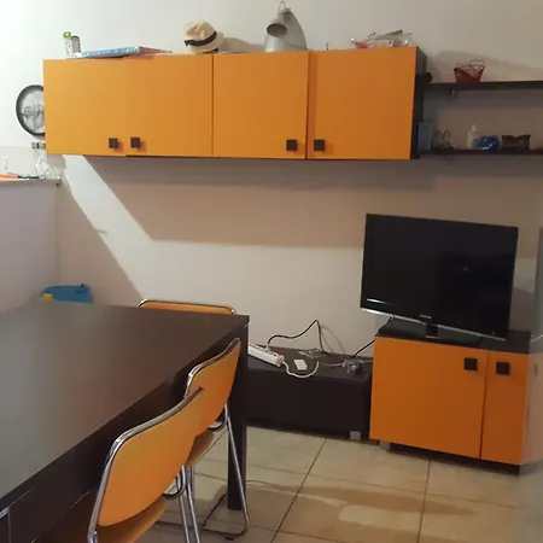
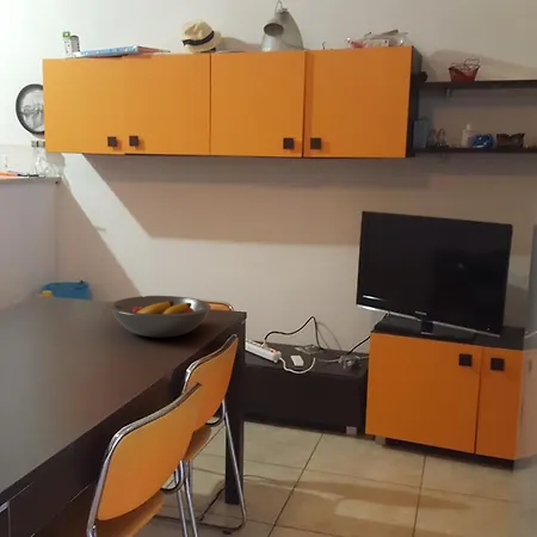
+ fruit bowl (160, 315)
